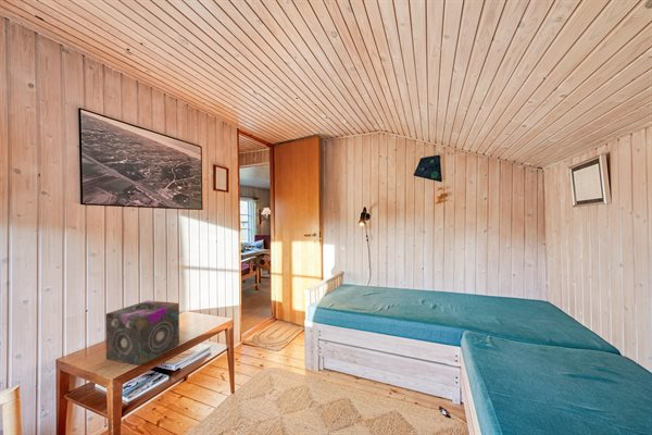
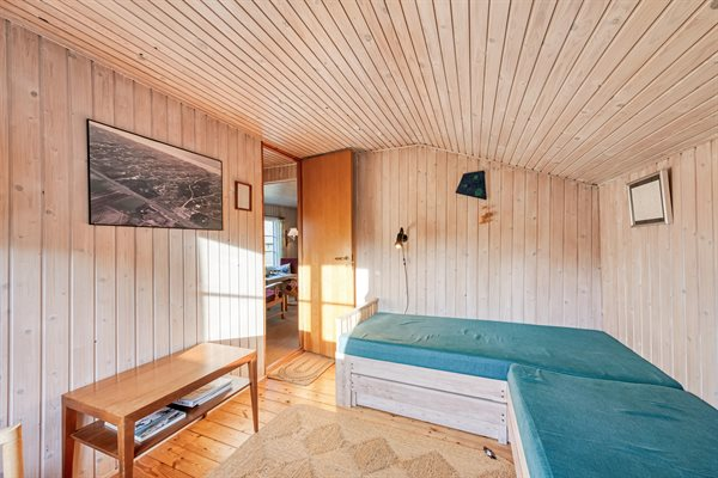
- speaker (143, 327)
